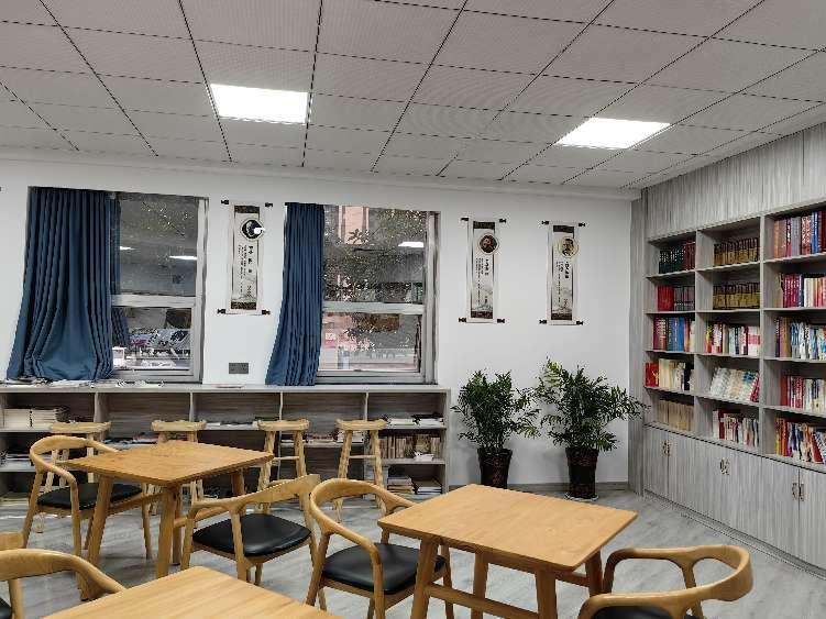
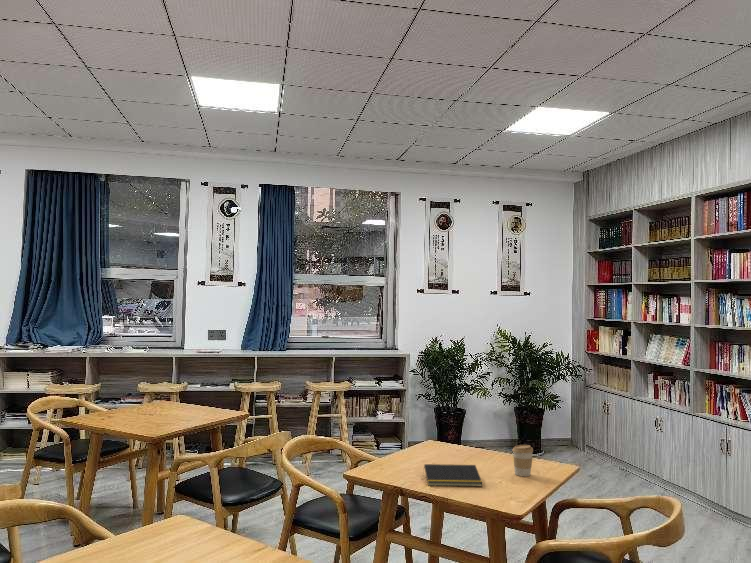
+ coffee cup (522, 459)
+ notepad (452, 474)
